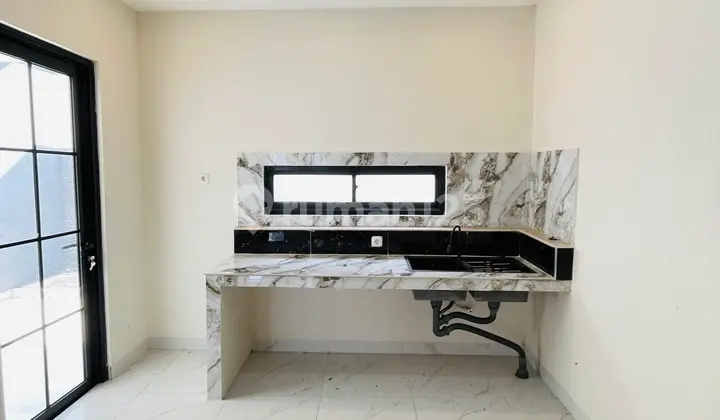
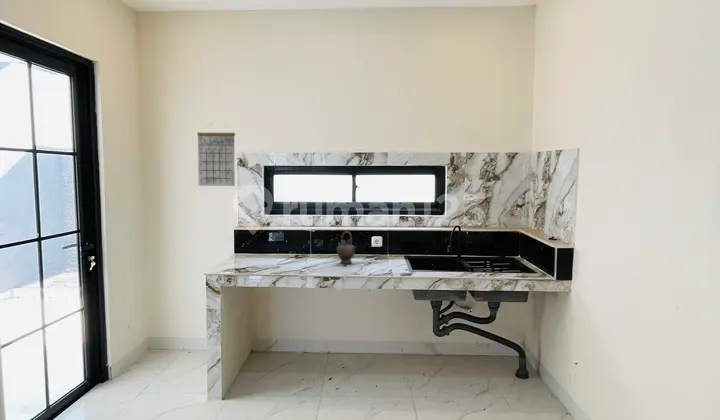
+ calendar (216, 153)
+ teapot (347, 247)
